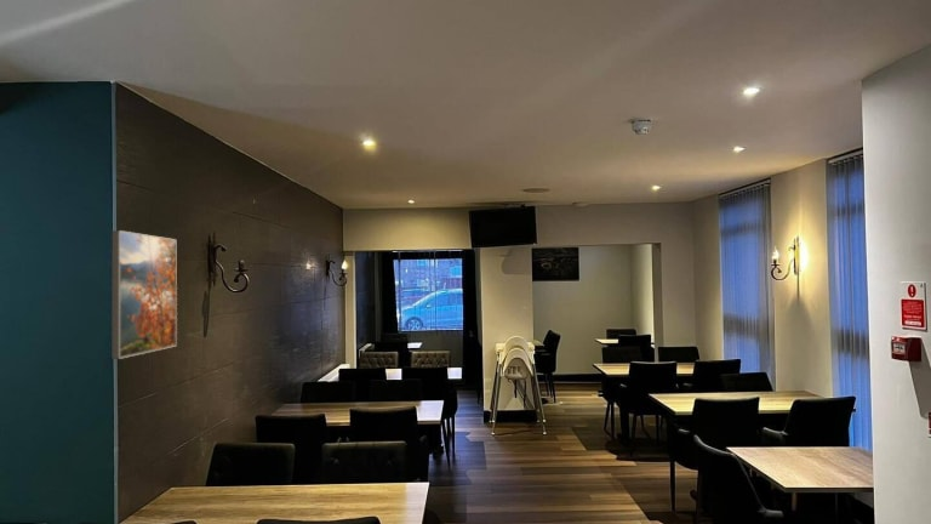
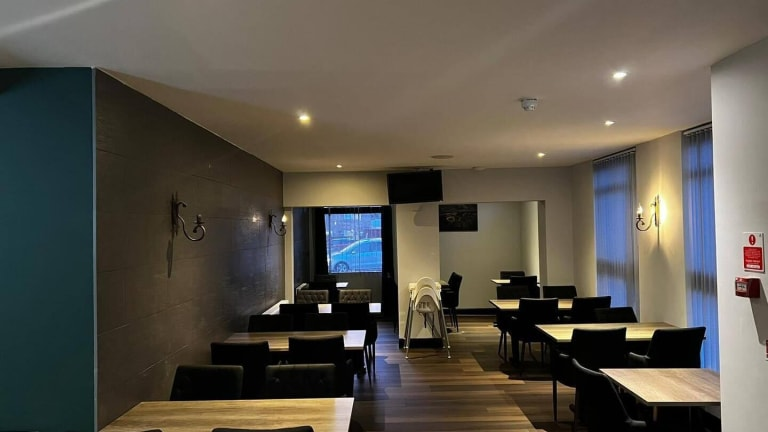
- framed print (147, 294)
